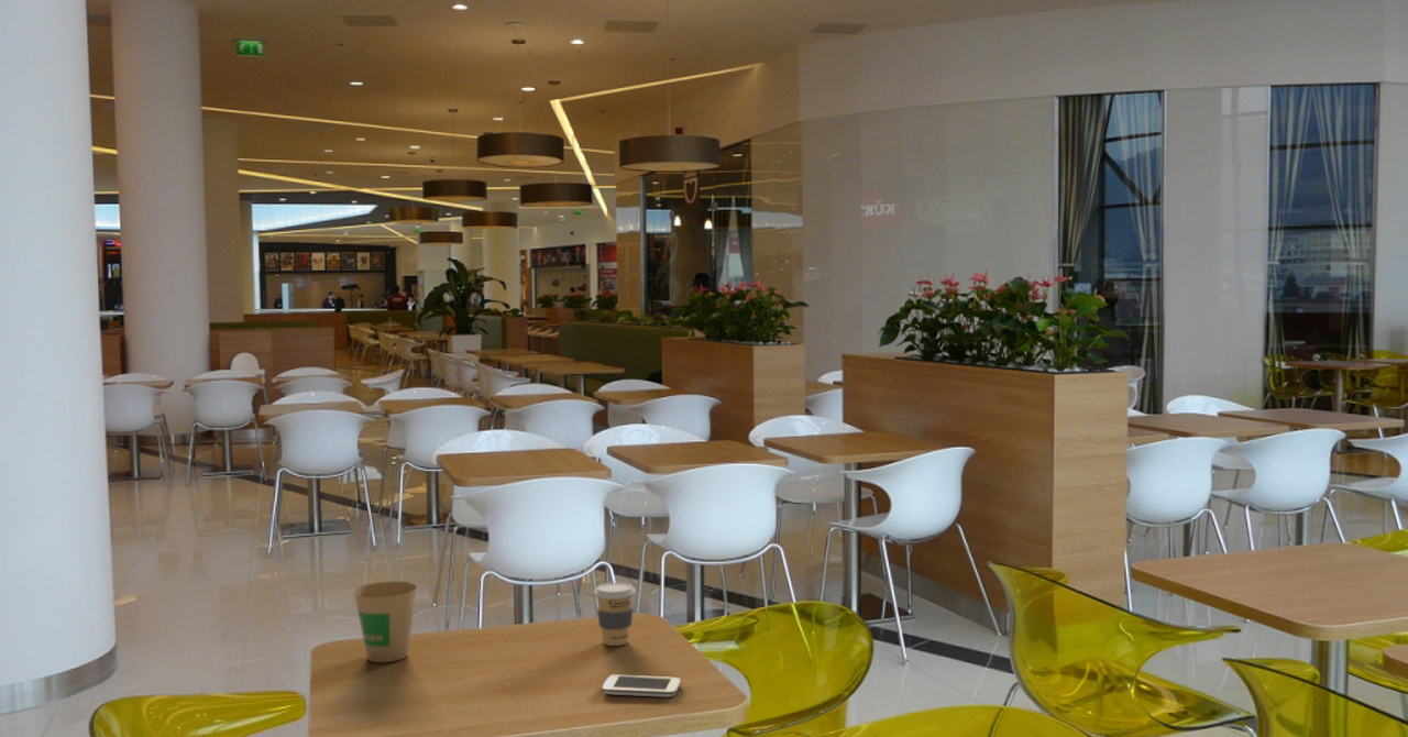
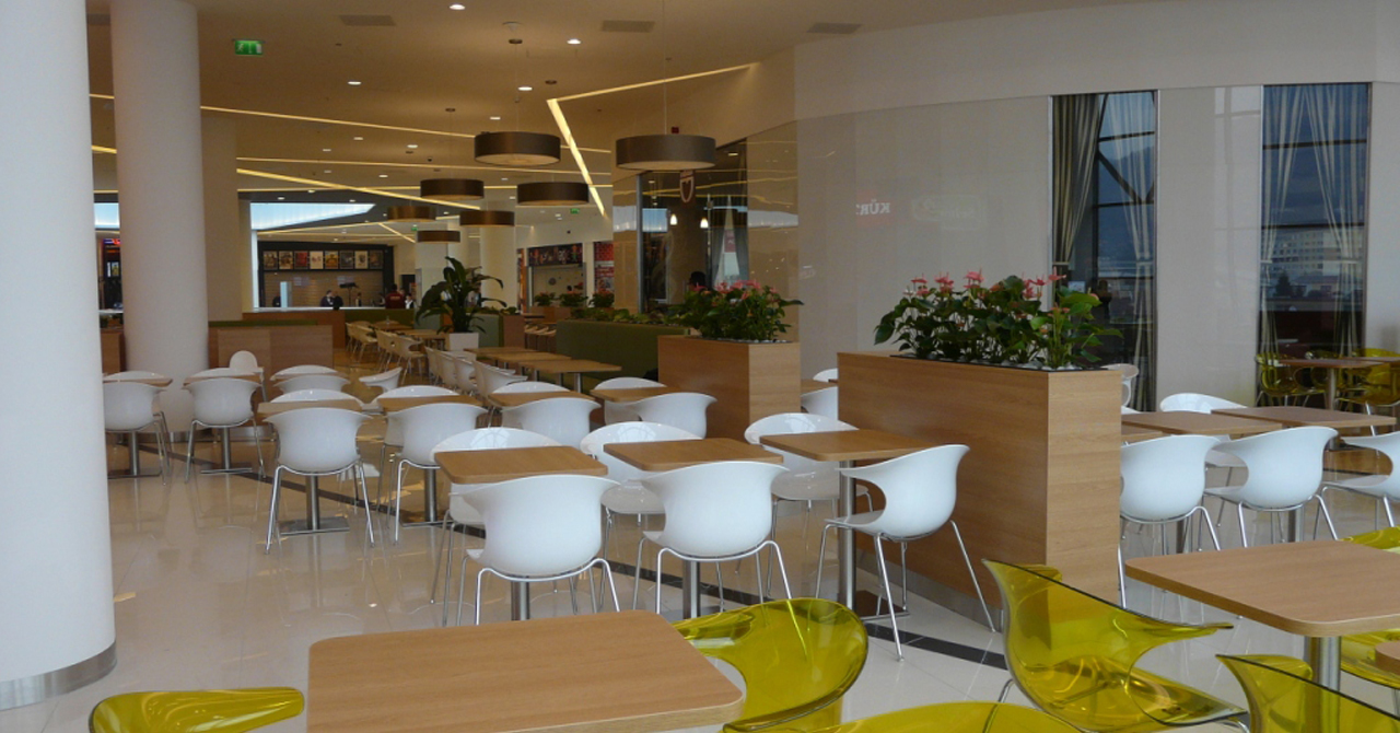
- smartphone (641, 685)
- coffee cup (615, 614)
- paper cup (386, 623)
